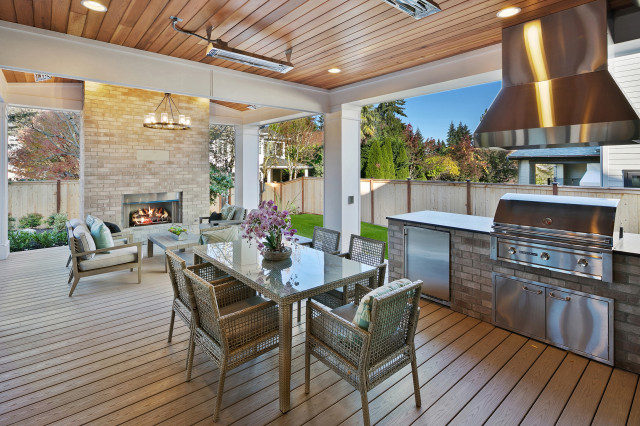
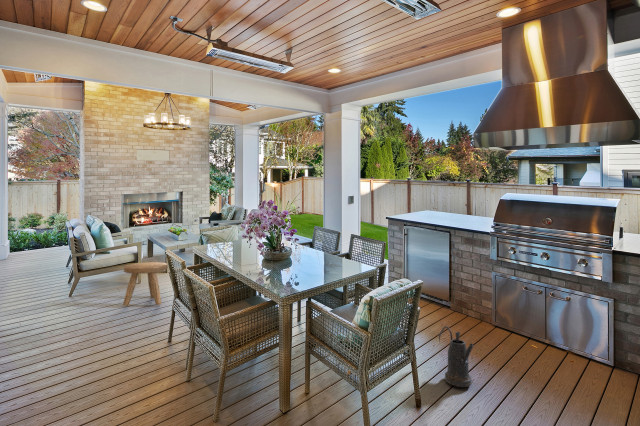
+ stool (148, 283)
+ watering can (454, 354)
